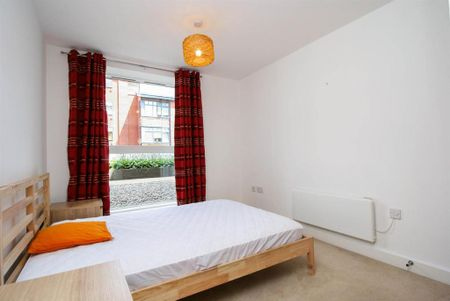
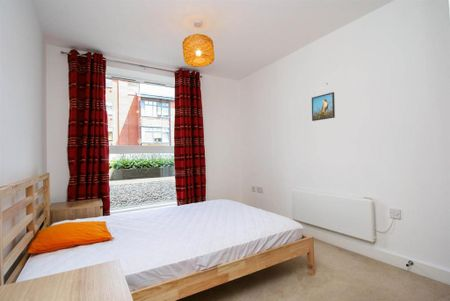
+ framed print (322, 107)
